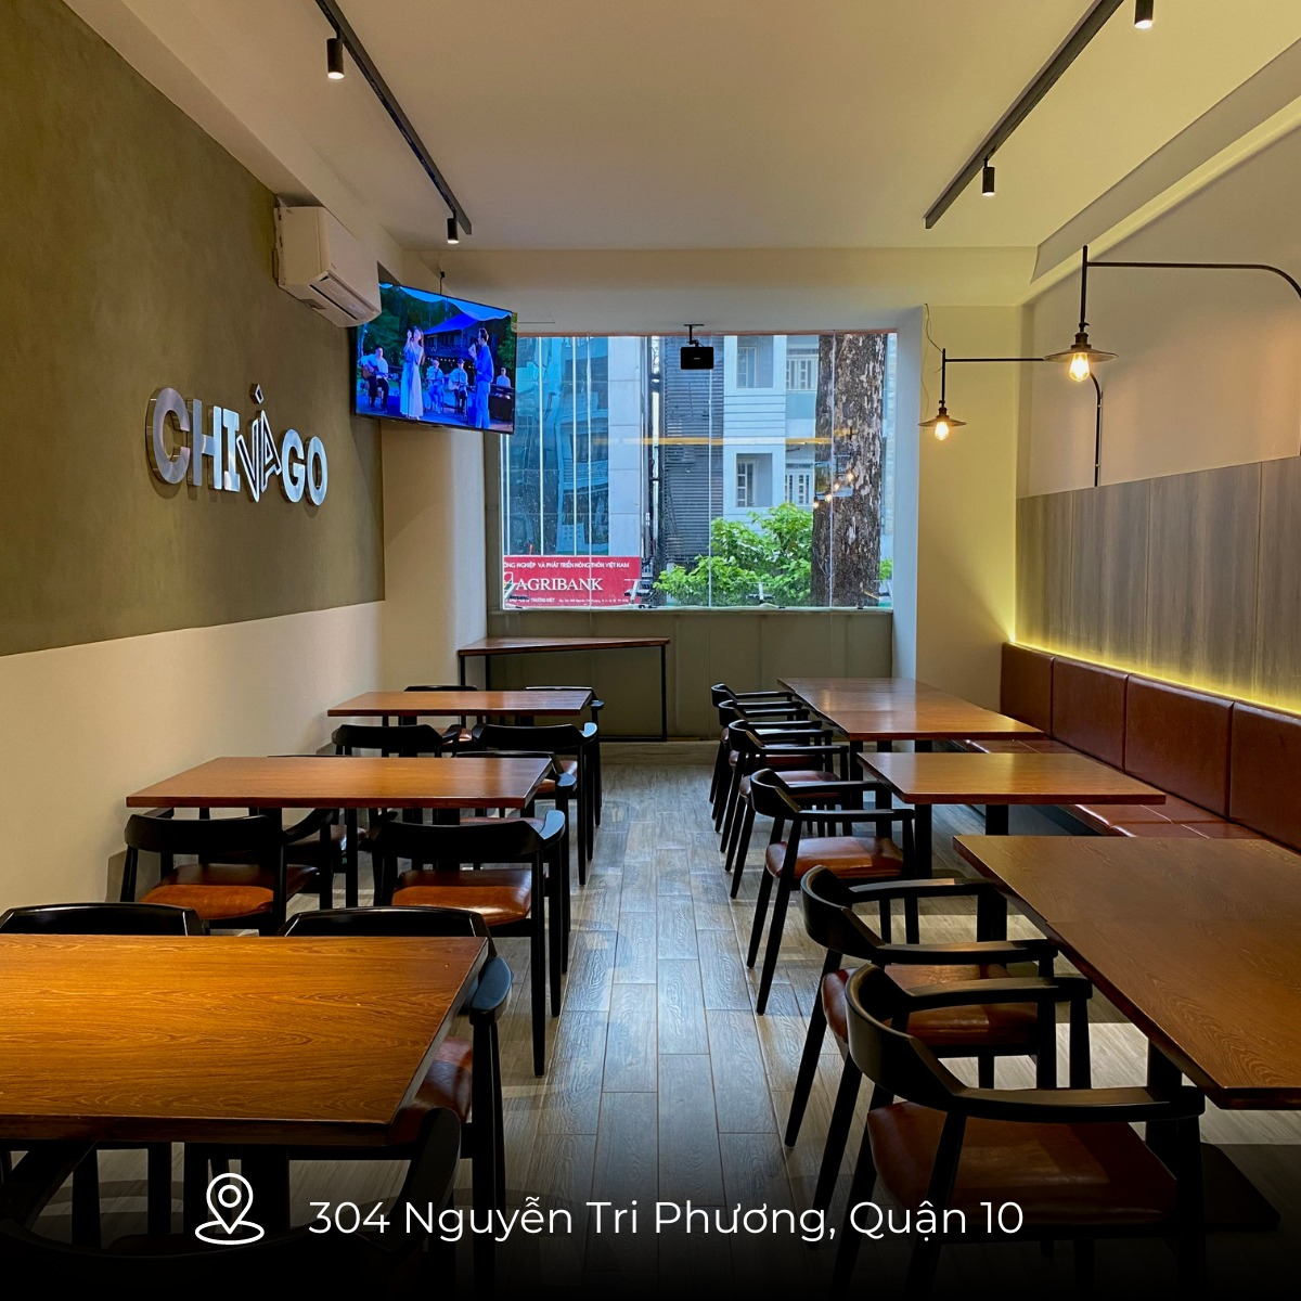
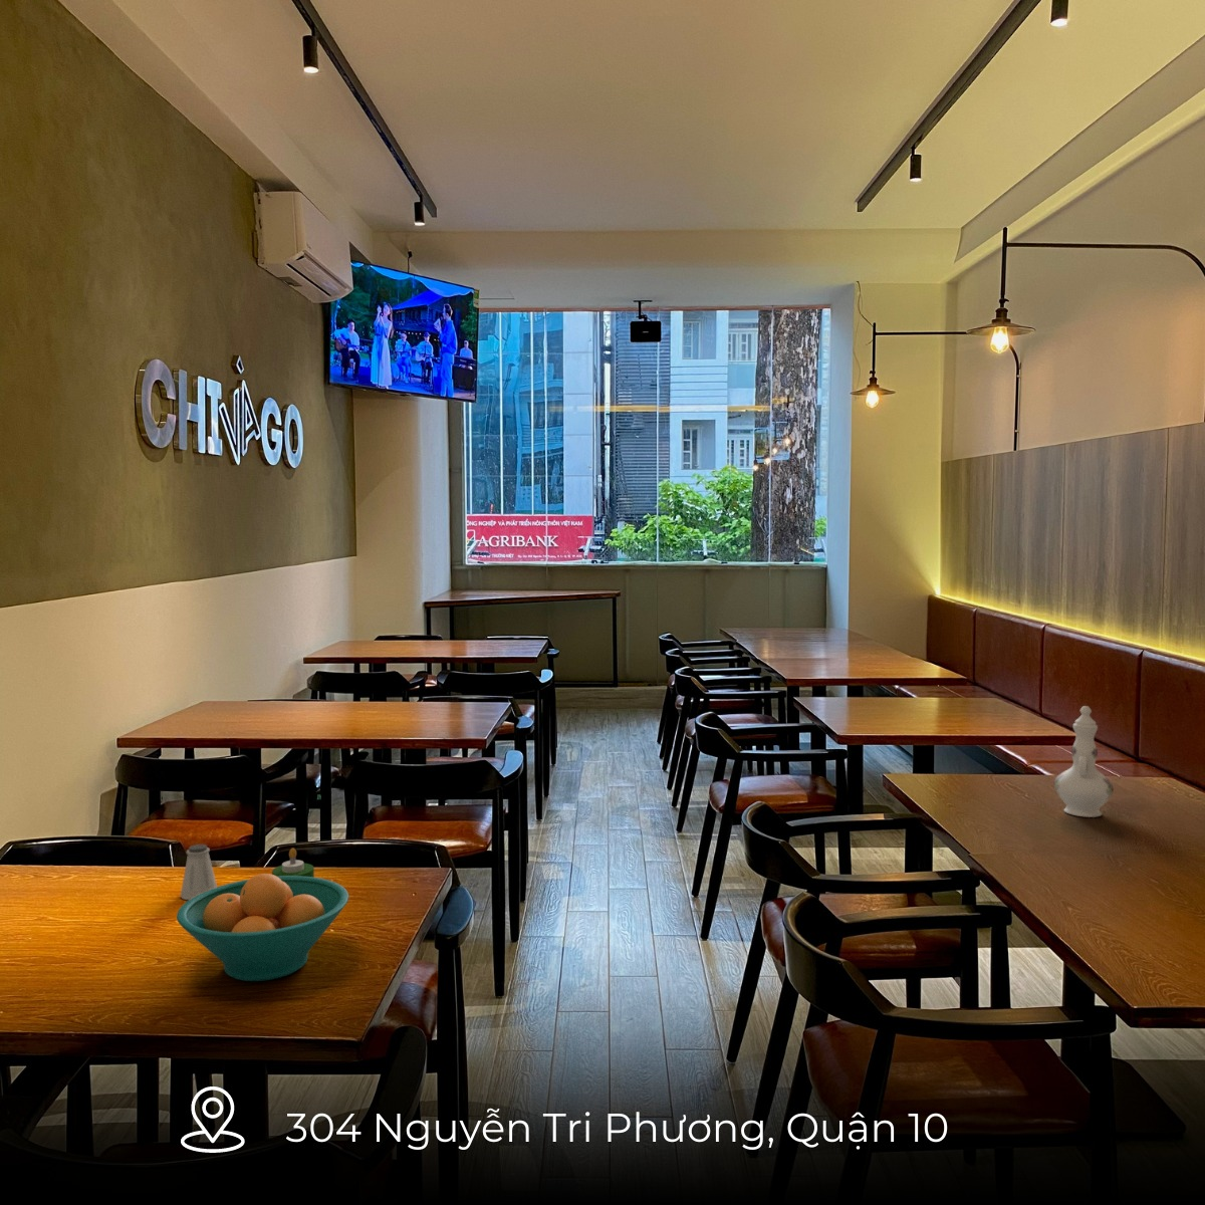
+ saltshaker (198, 870)
+ fruit bowl (265, 920)
+ candle (292, 872)
+ chinaware (1085, 758)
